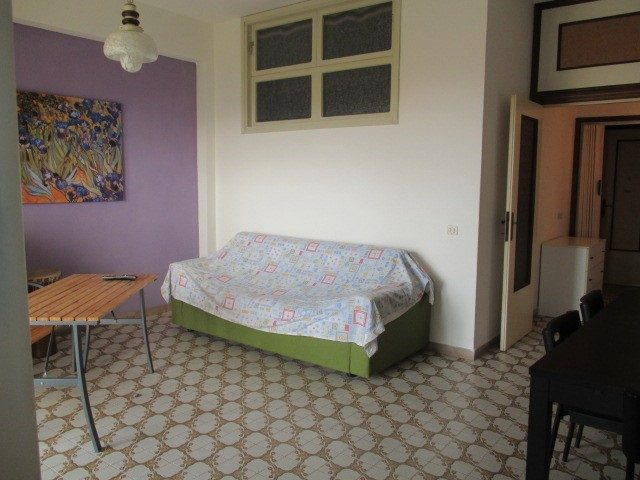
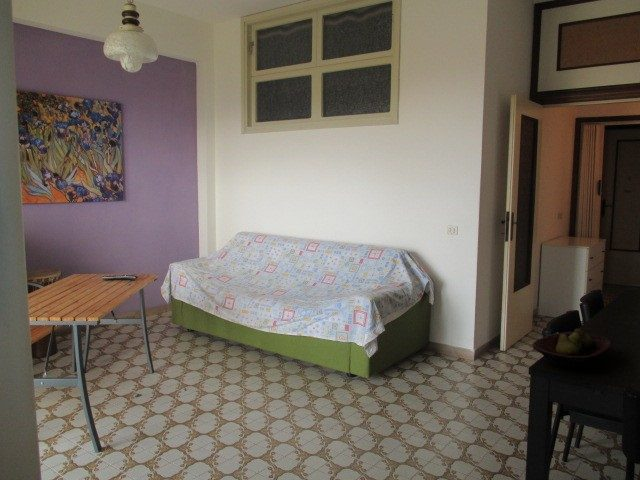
+ fruit bowl (572, 344)
